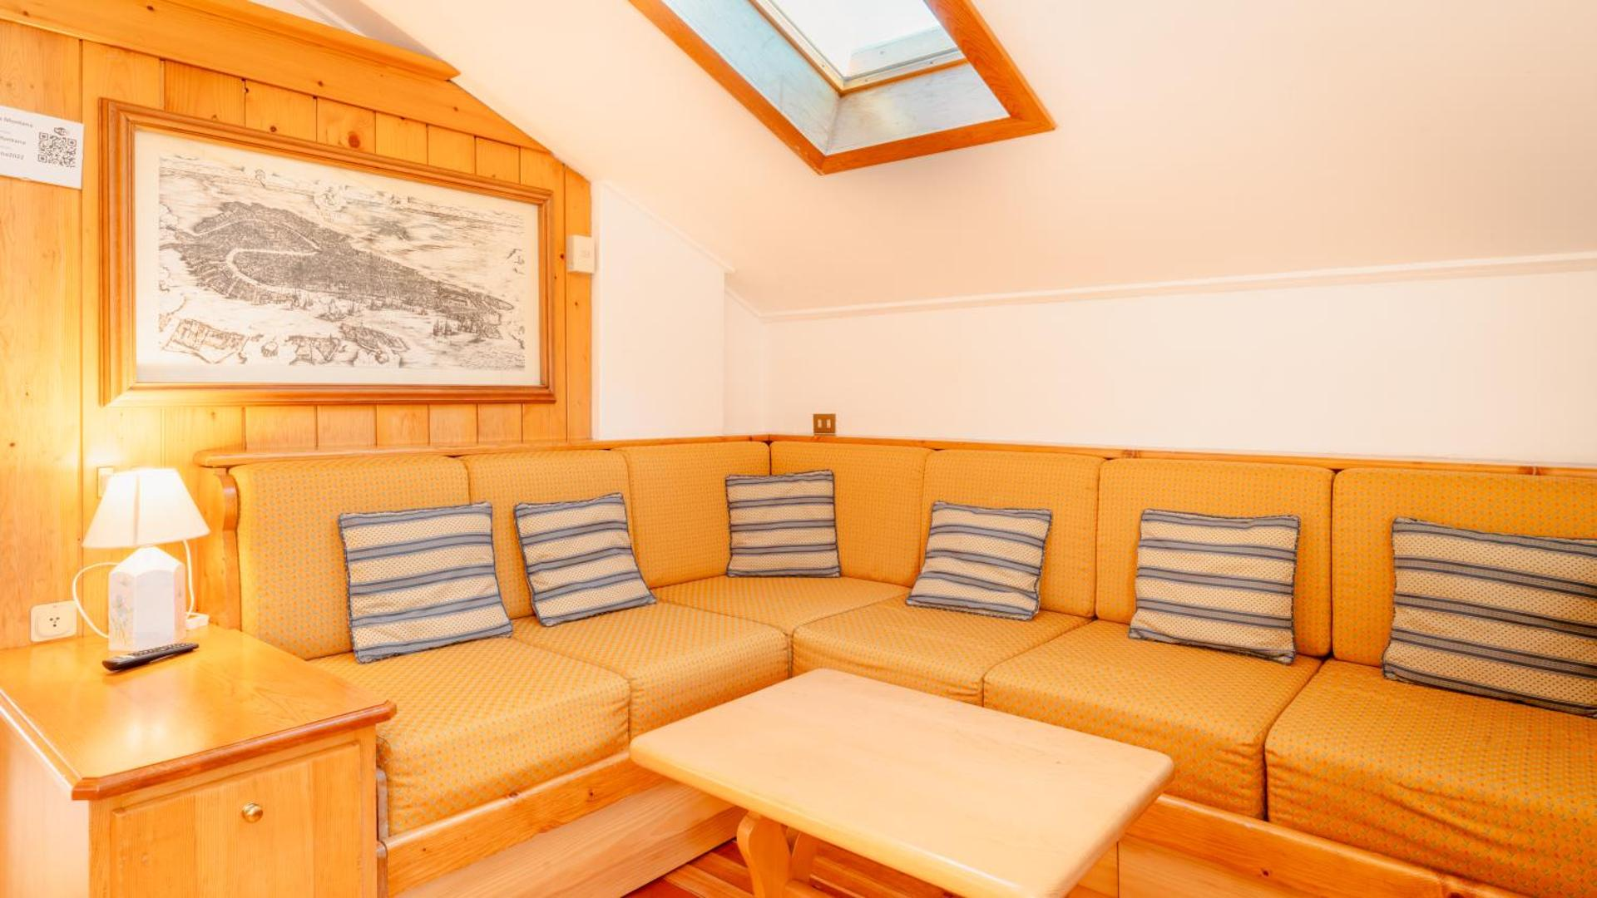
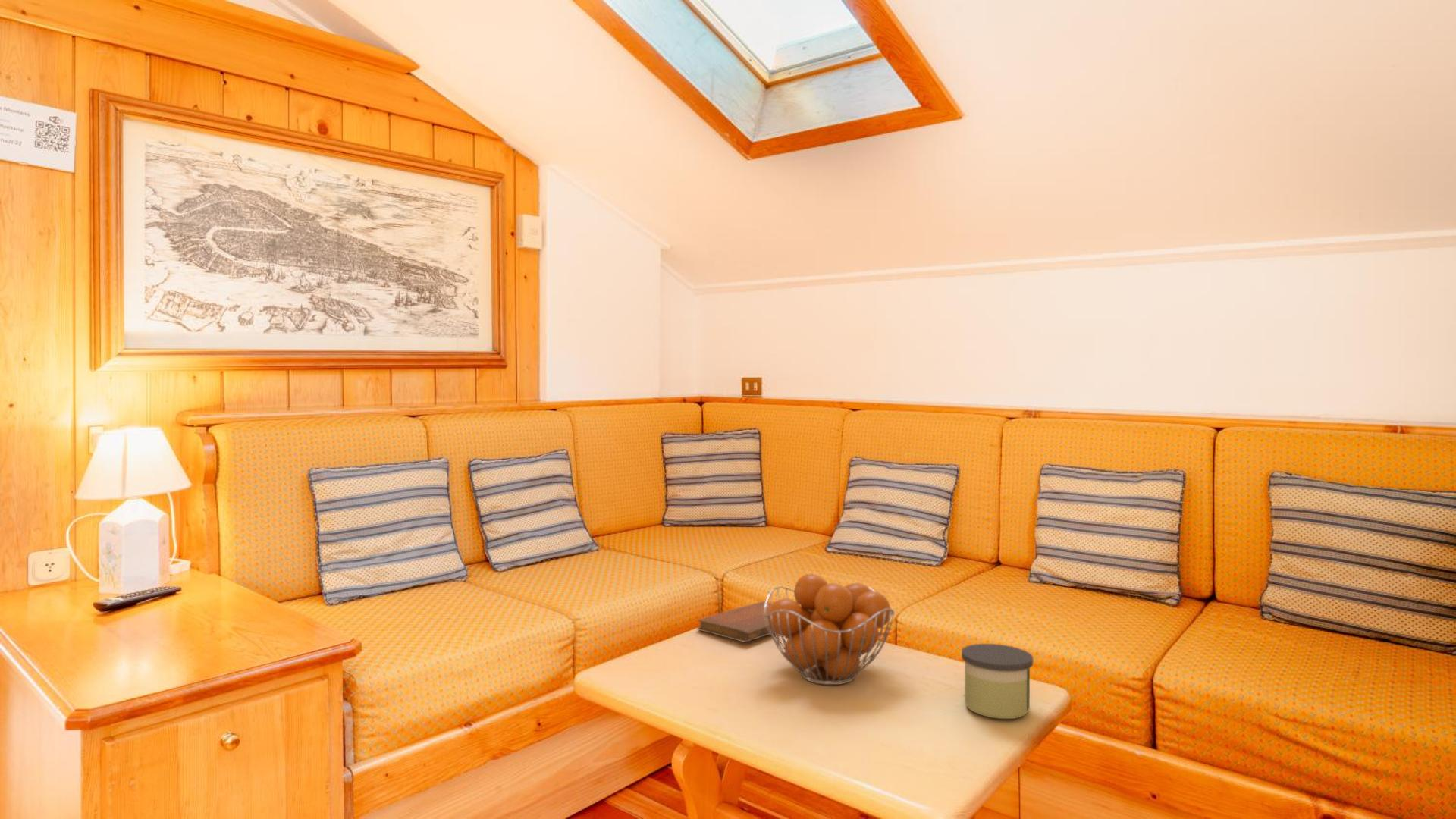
+ fruit basket (828, 626)
+ candle (996, 681)
+ notebook (755, 620)
